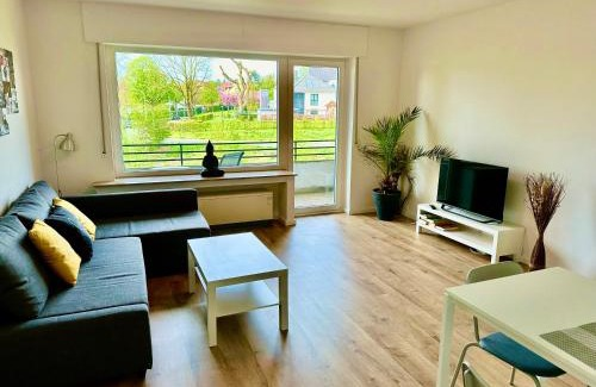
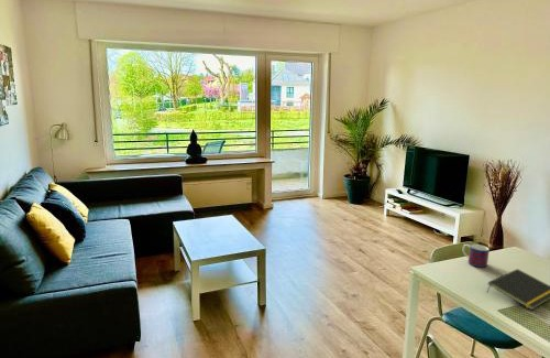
+ mug (474, 253)
+ notepad (524, 288)
